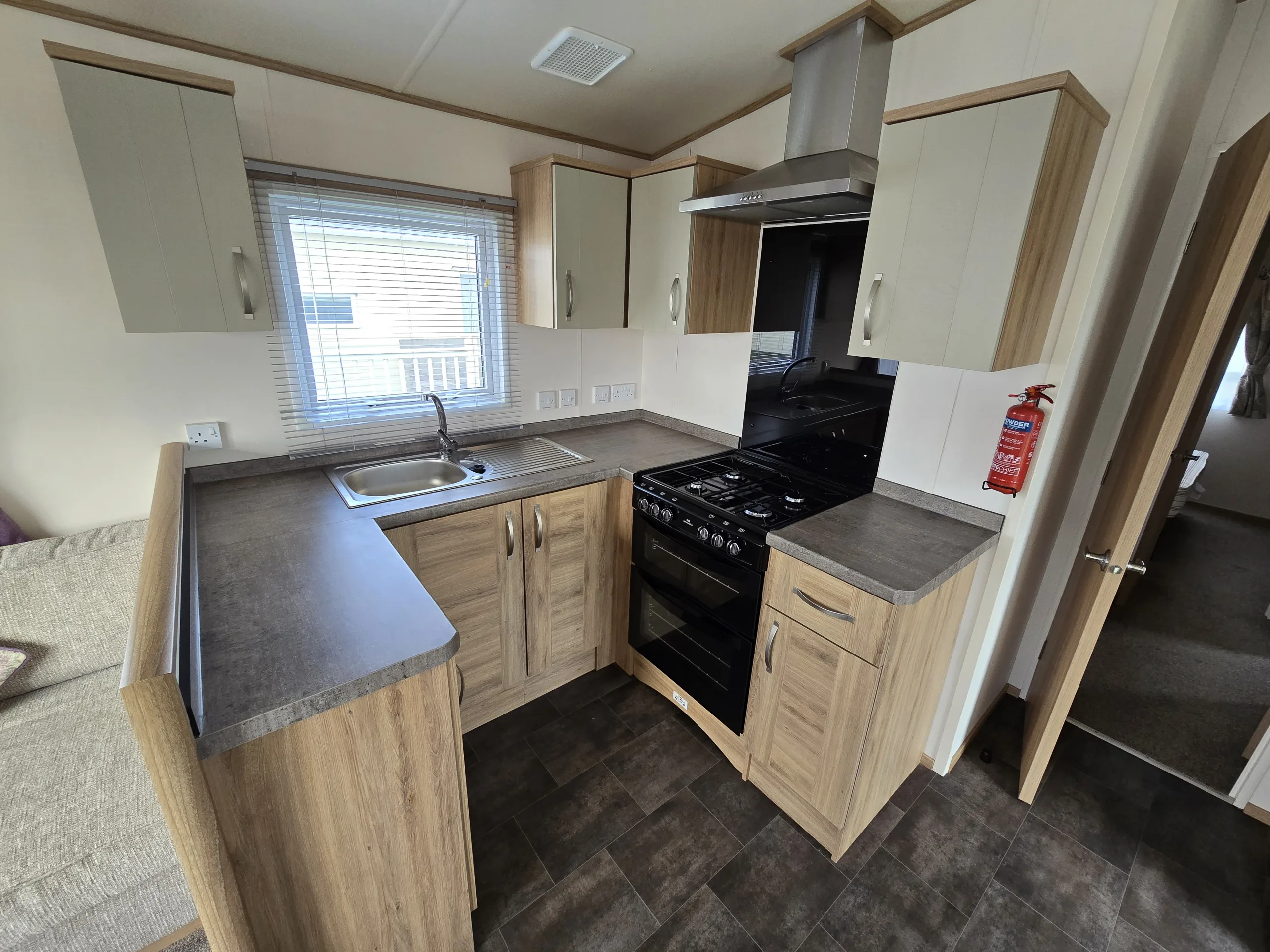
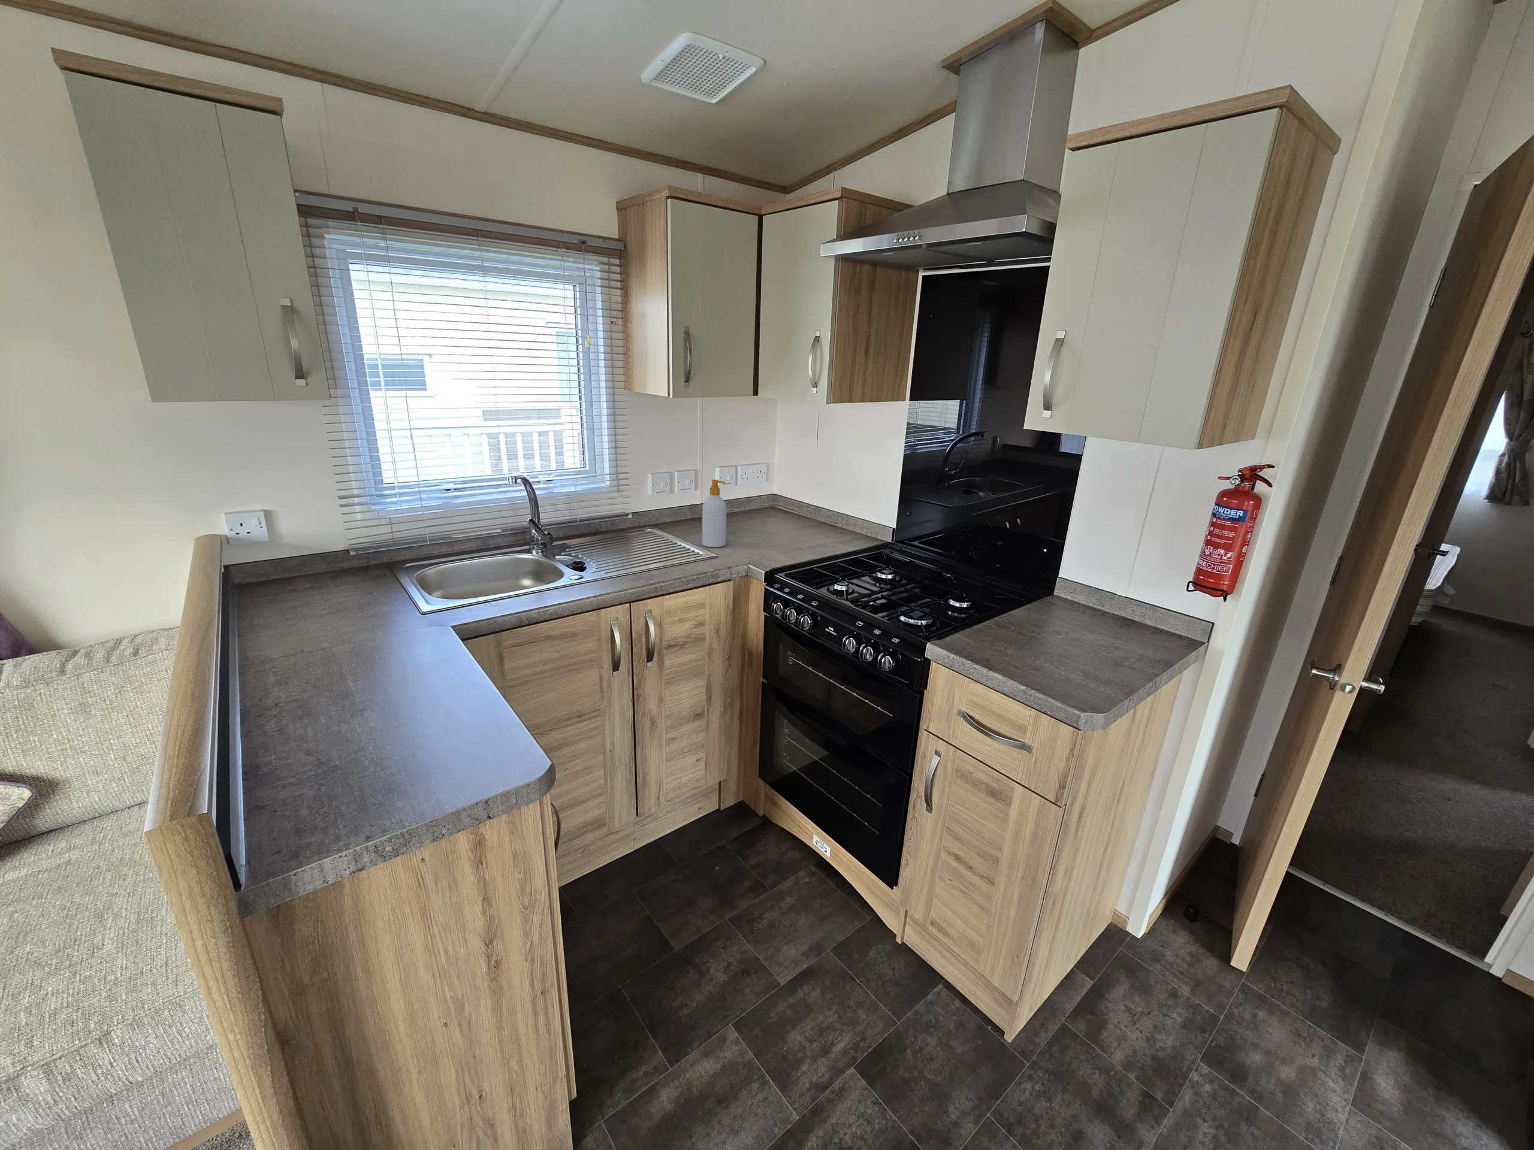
+ soap bottle (715, 512)
